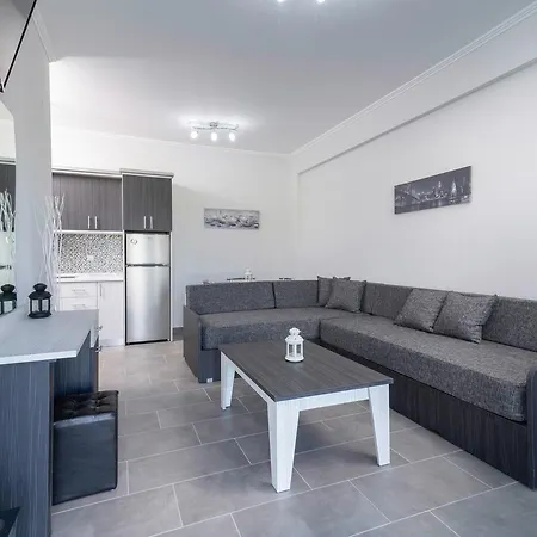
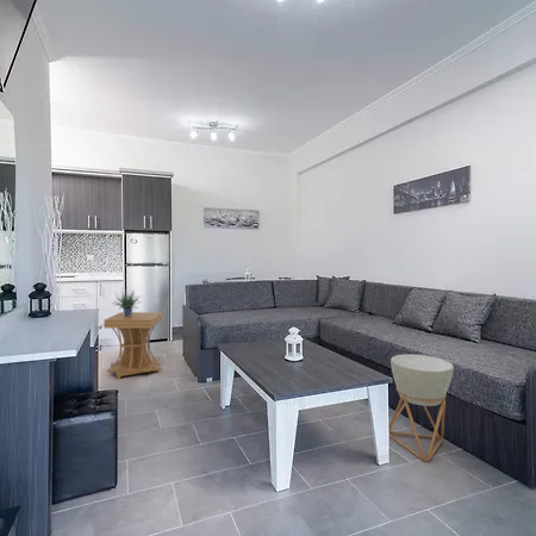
+ side table (135, 342)
+ potted plant (125, 299)
+ planter (419, 403)
